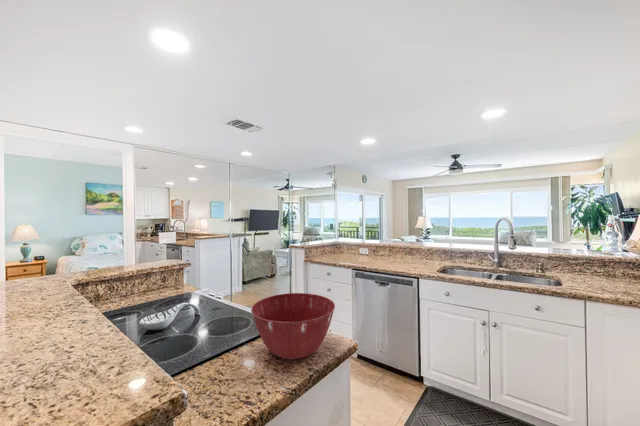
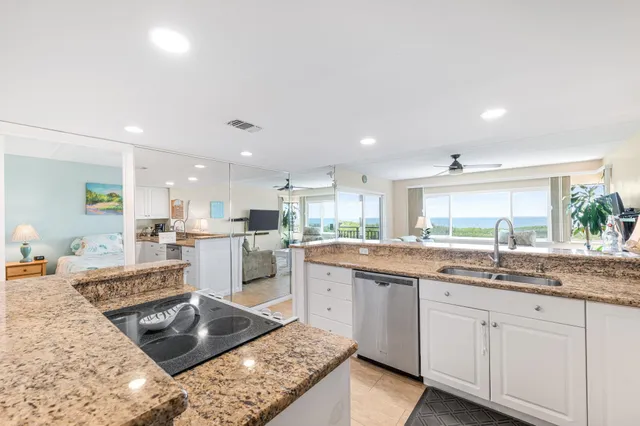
- mixing bowl (294, 327)
